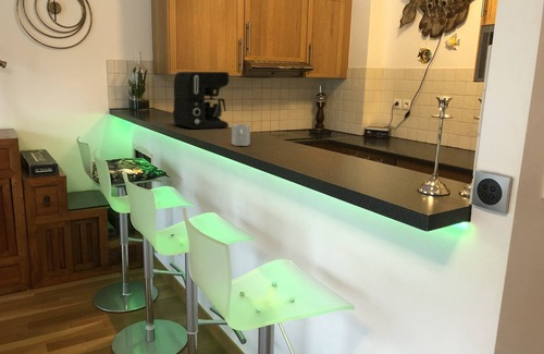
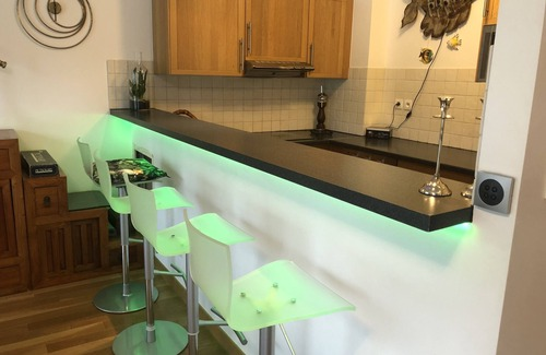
- cup (240, 135)
- coffee maker (203, 99)
